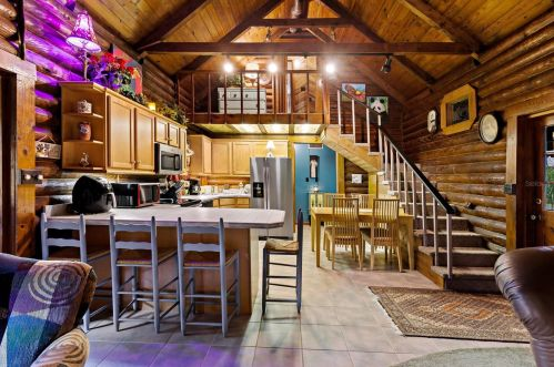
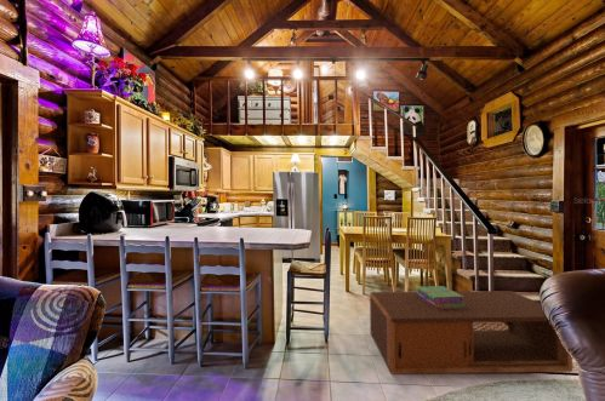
+ stack of books (439, 296)
+ coffee table (458, 326)
